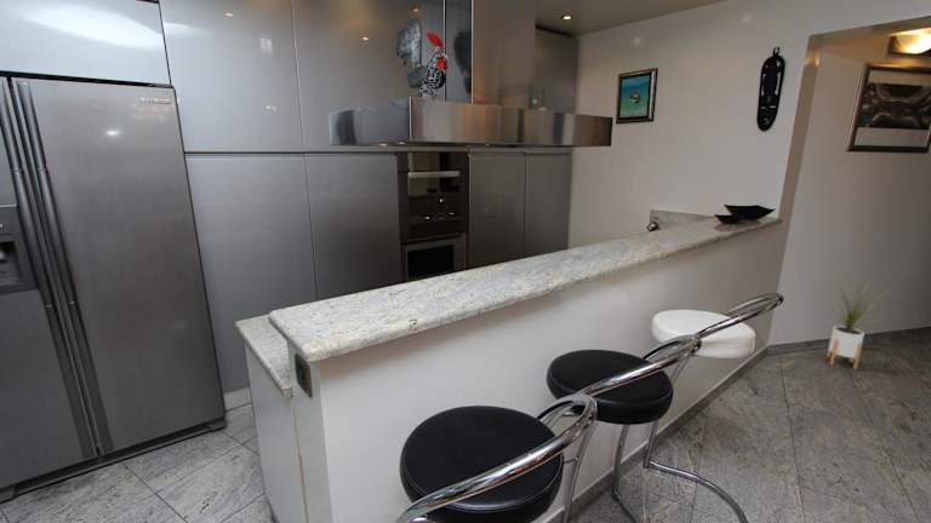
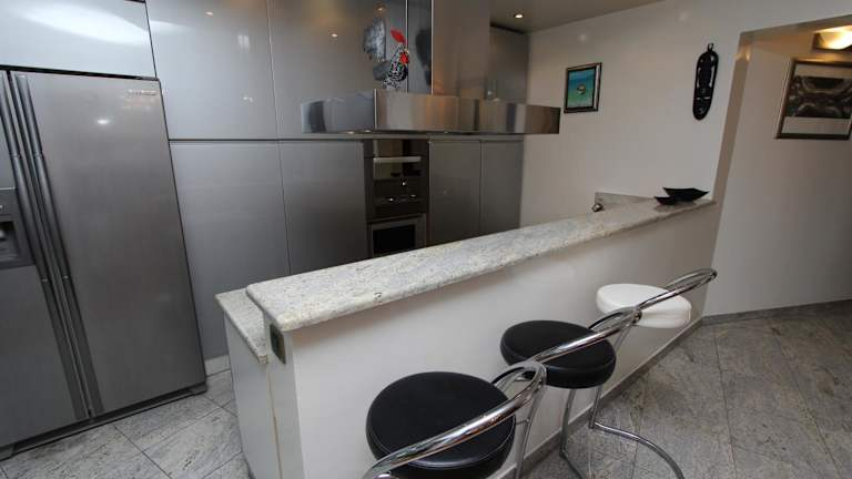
- house plant (850, 318)
